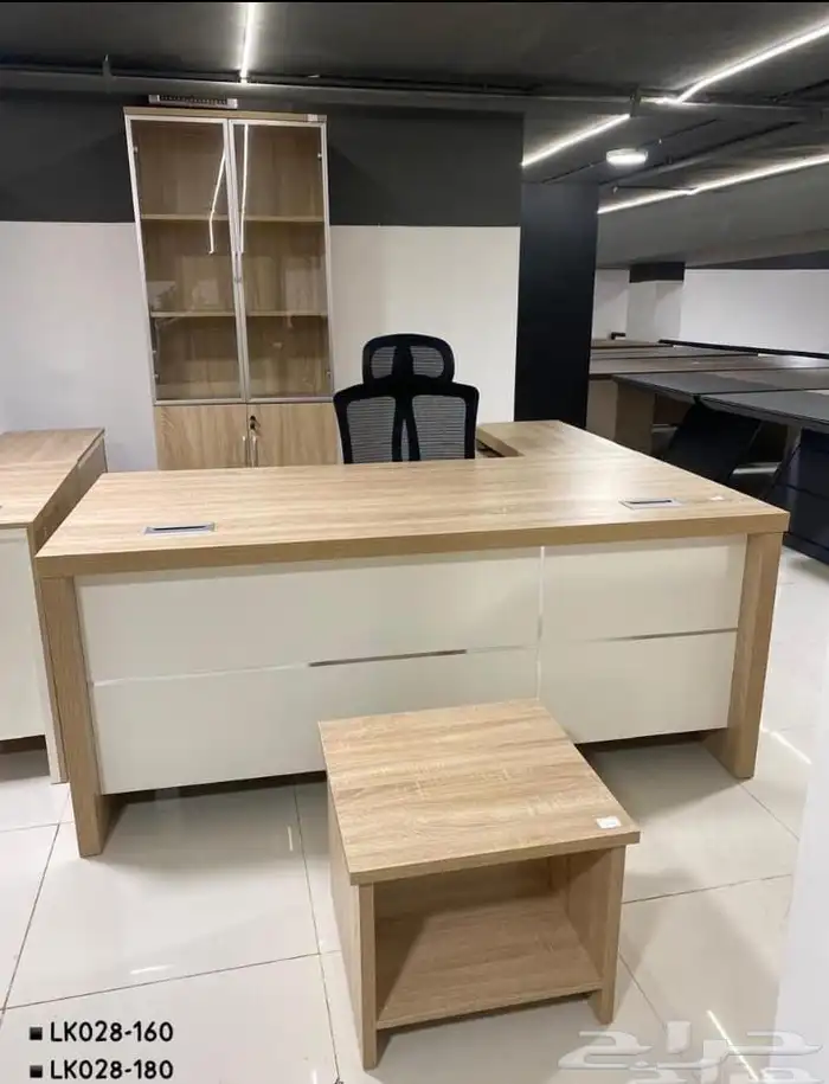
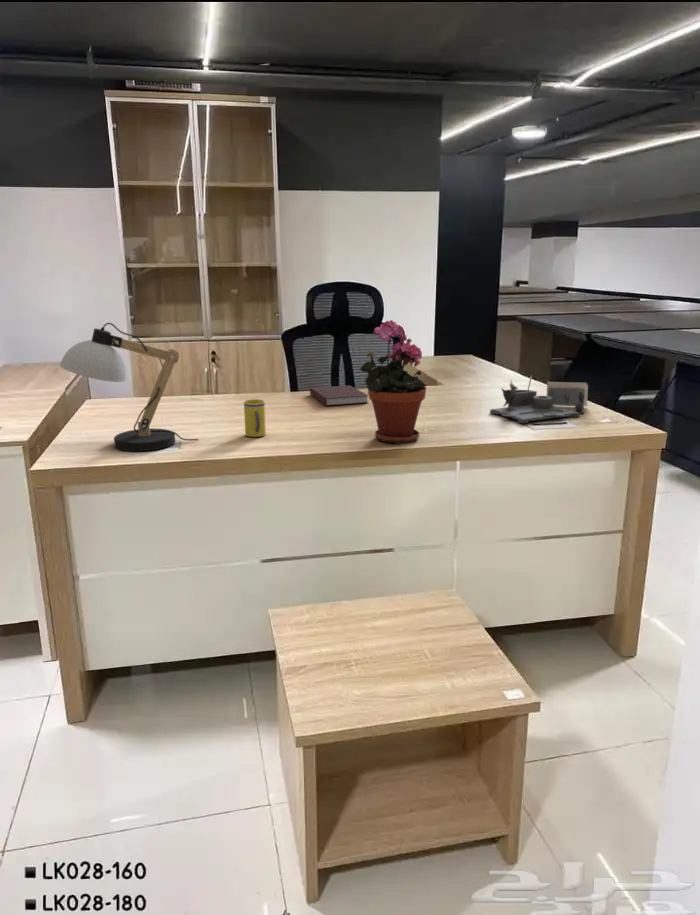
+ desk organizer (542, 396)
+ desk lamp (125, 379)
+ potted plant (395, 381)
+ notebook (338, 395)
+ mug (255, 419)
